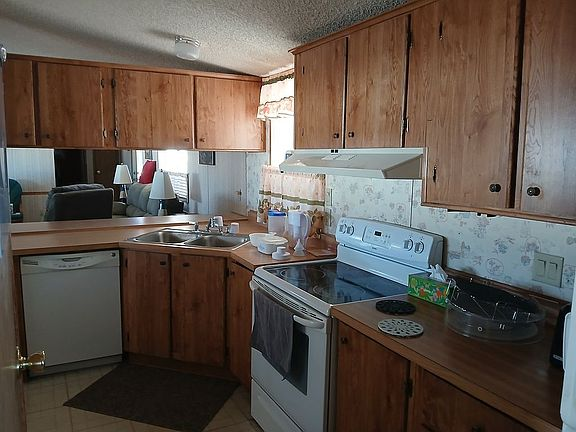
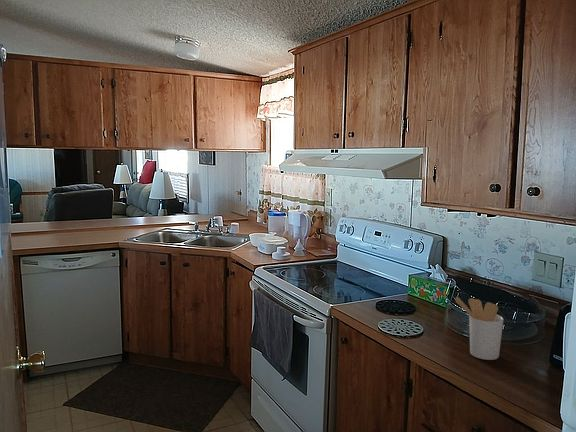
+ utensil holder (476, 325)
